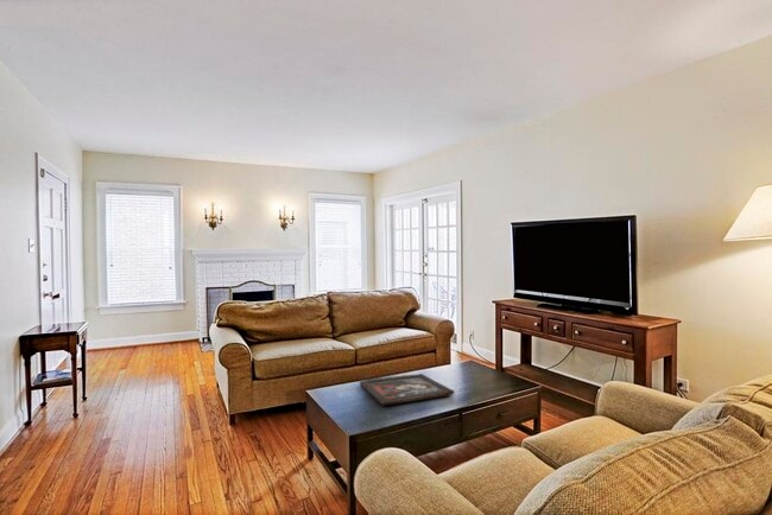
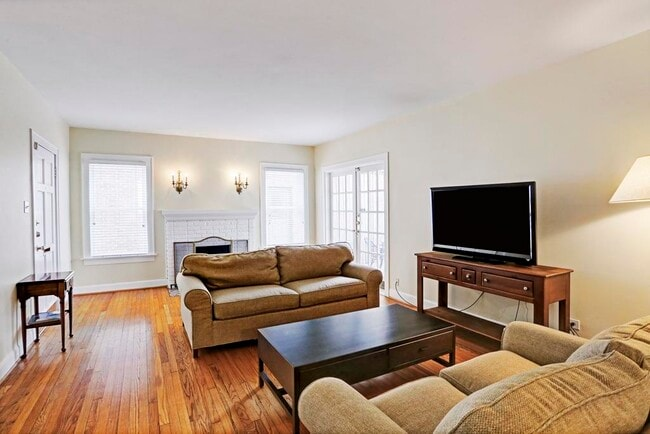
- religious icon (405, 387)
